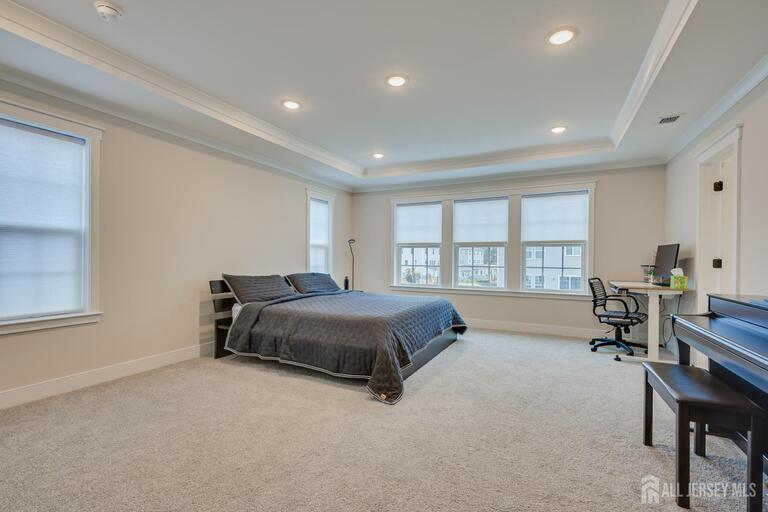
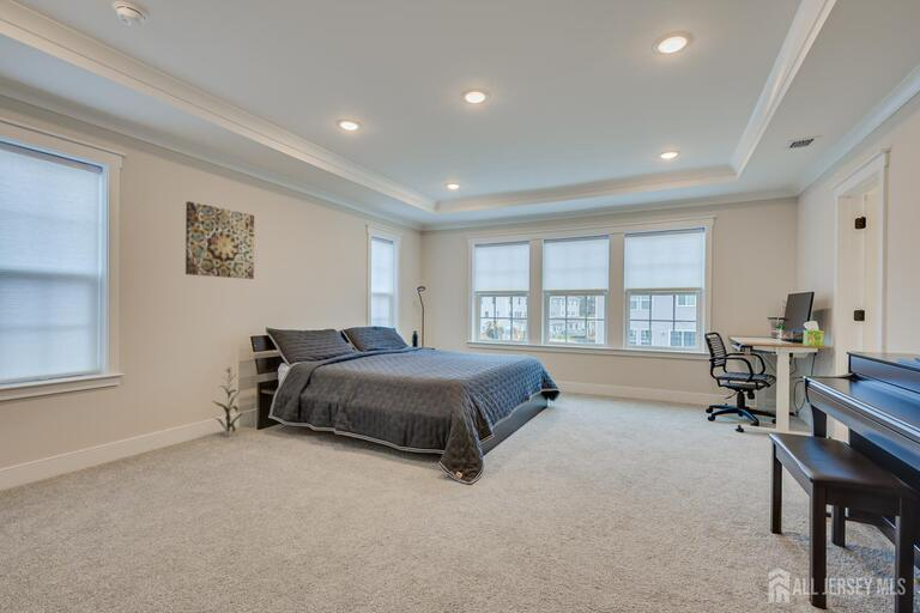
+ decorative plant (231, 400)
+ wall art (222, 242)
